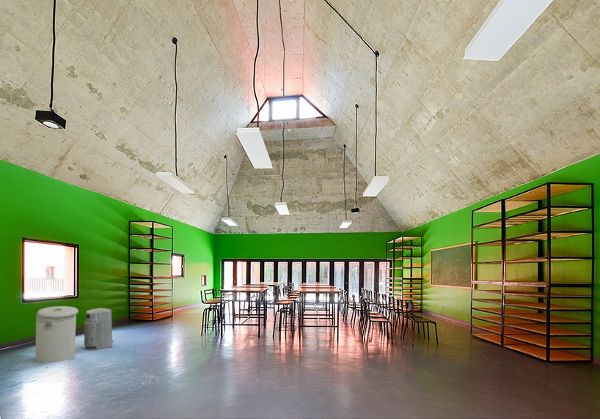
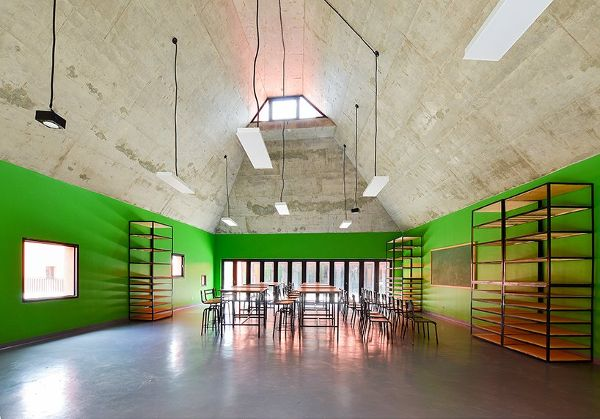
- can (57, 333)
- air purifier (97, 328)
